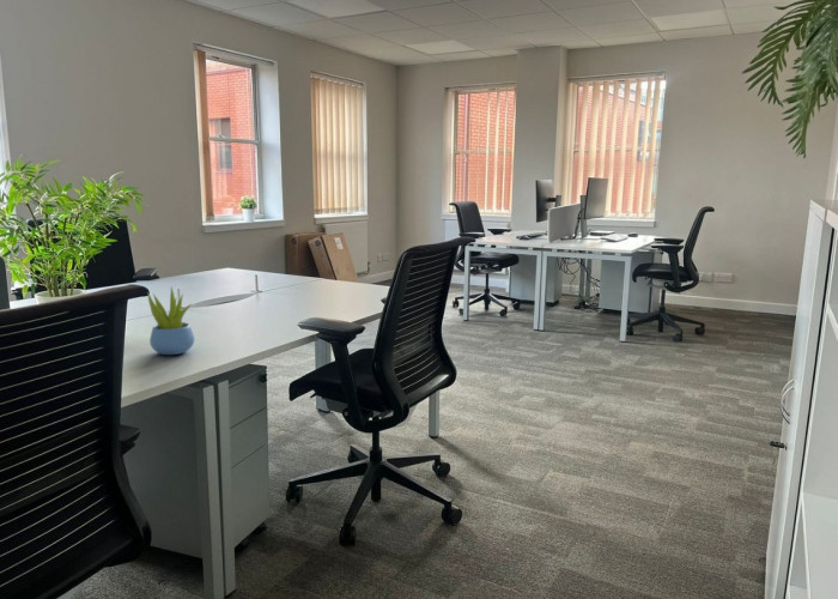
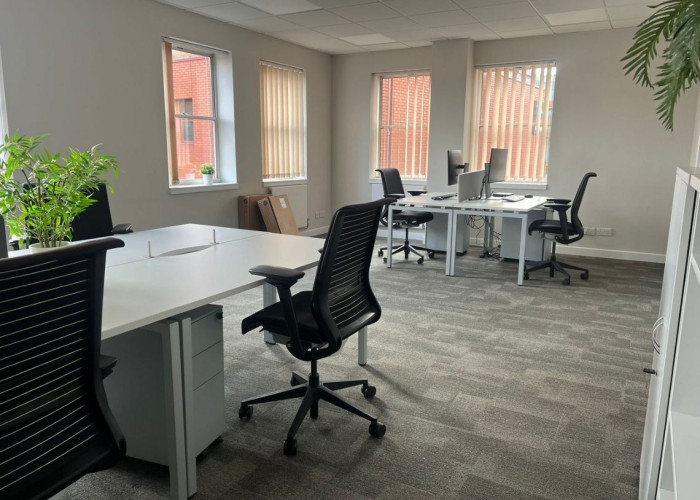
- succulent plant (170, 320)
